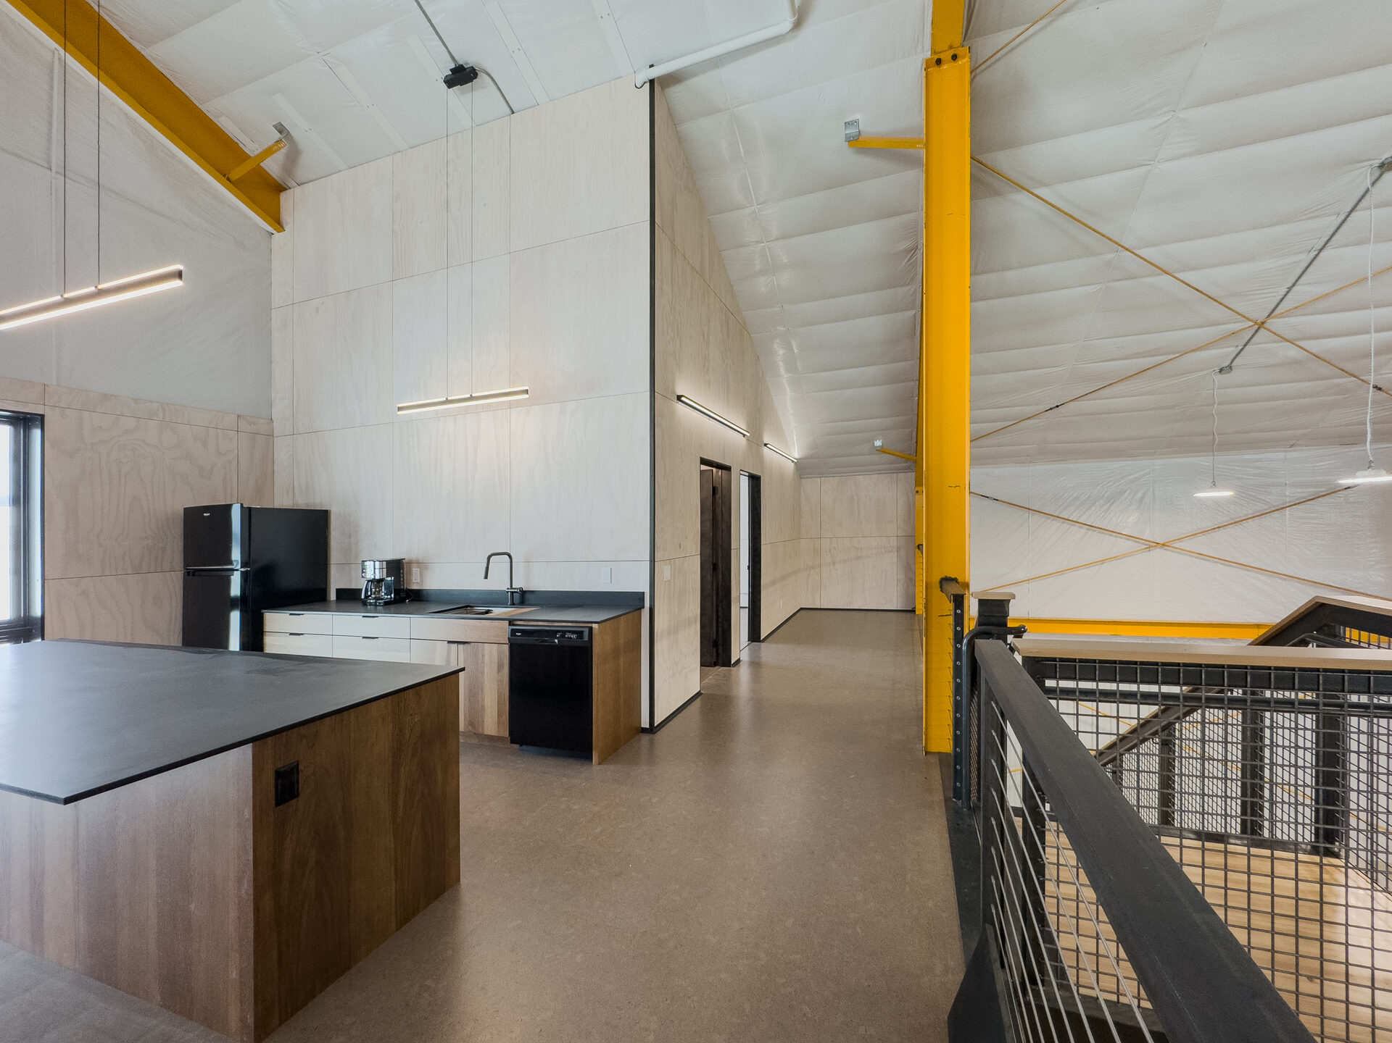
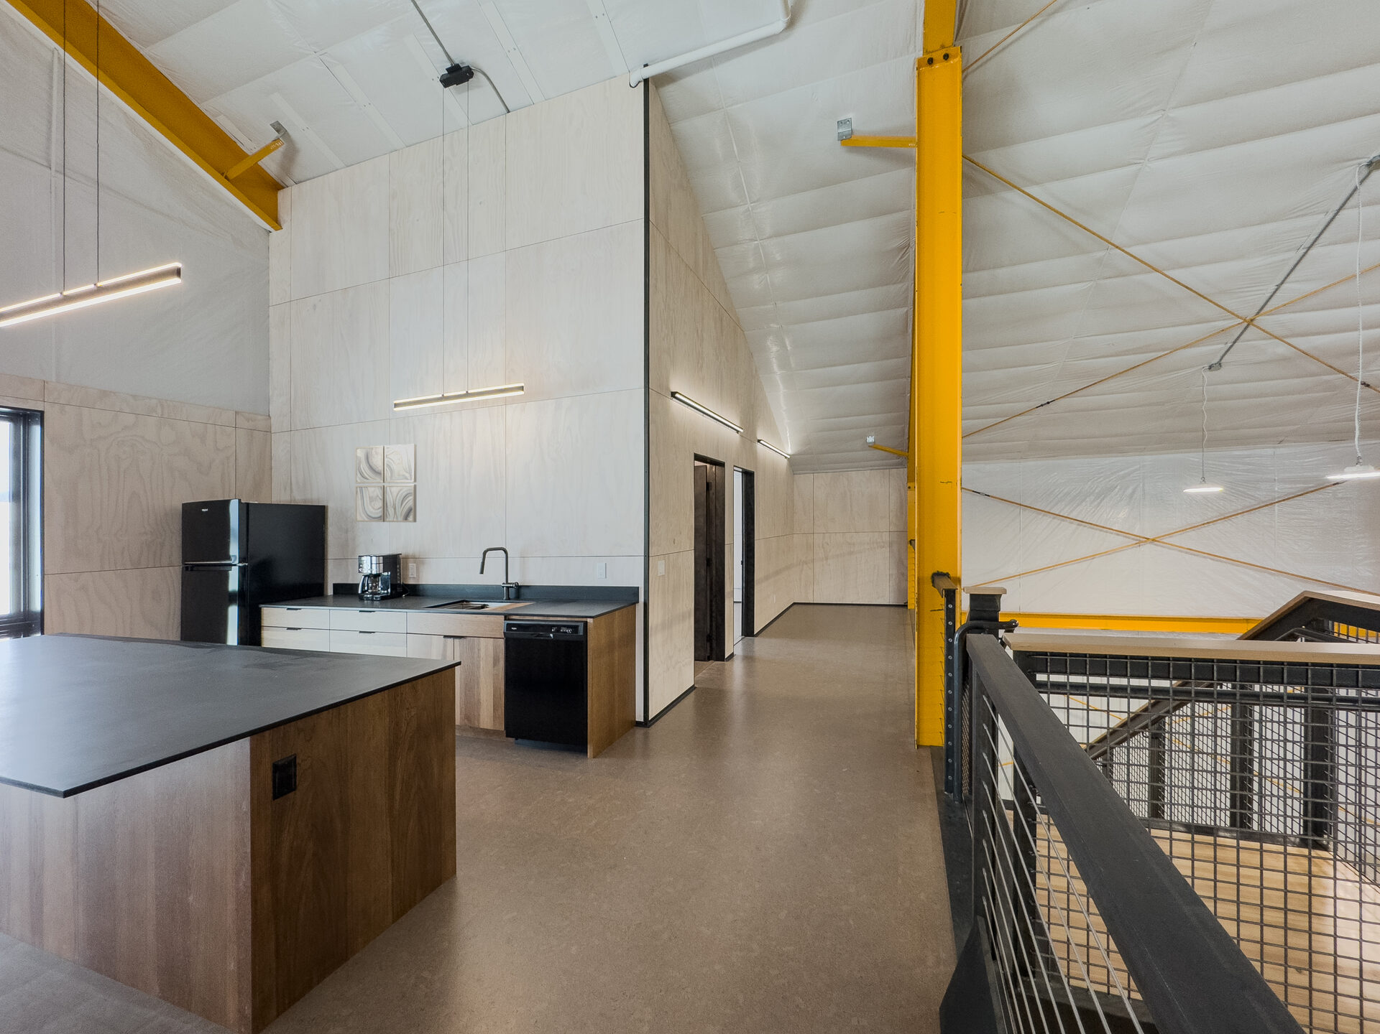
+ wall art (385, 484)
